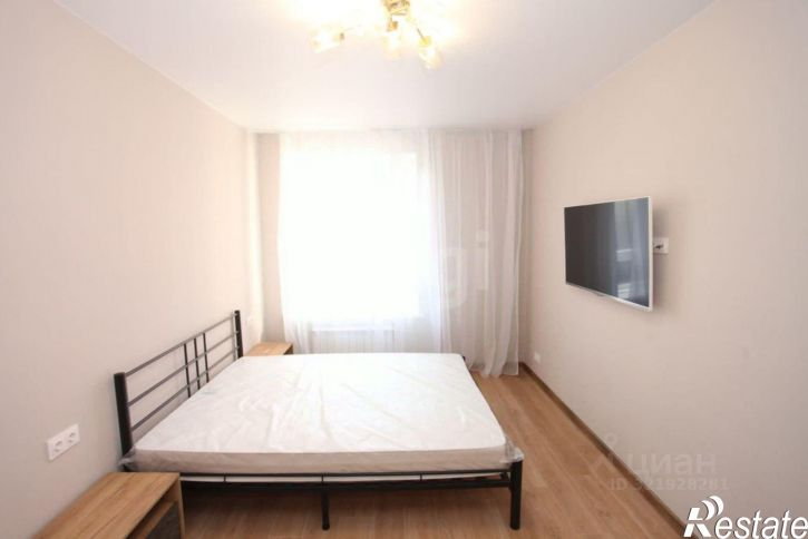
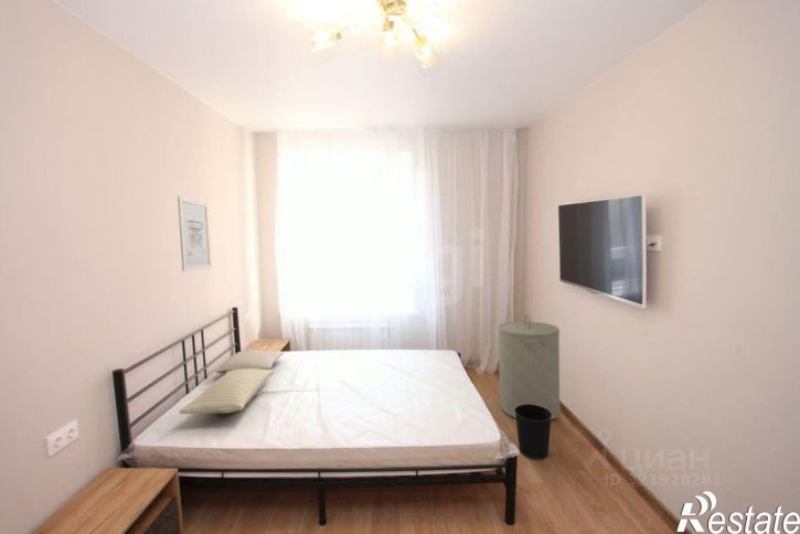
+ pillow (253, 361)
+ wastebasket (533, 431)
+ laundry hamper (527, 361)
+ wall art (195, 235)
+ pillow (233, 389)
